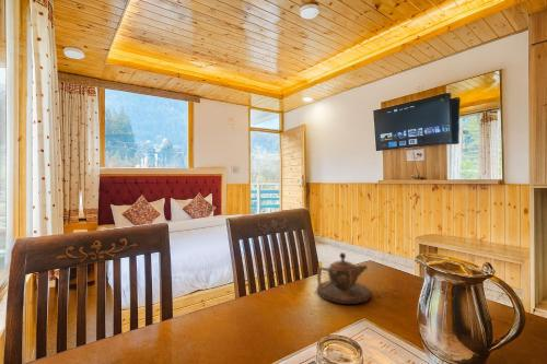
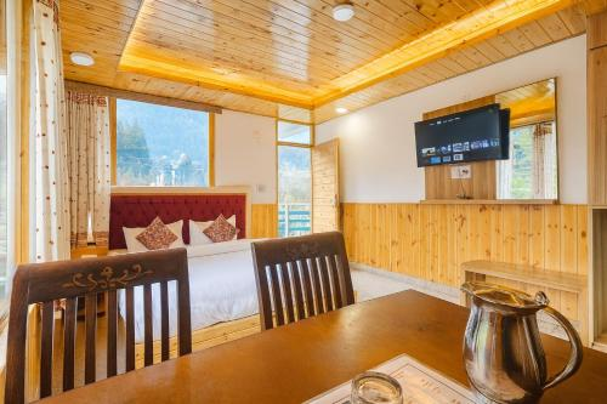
- teapot (342, 272)
